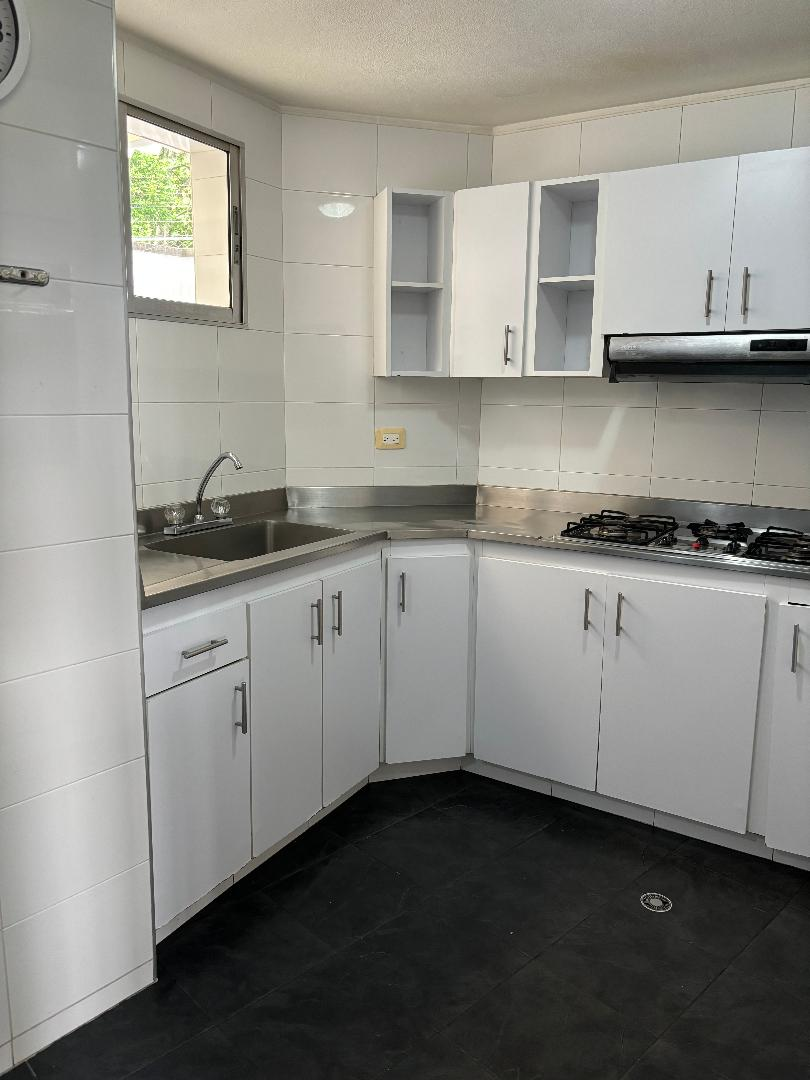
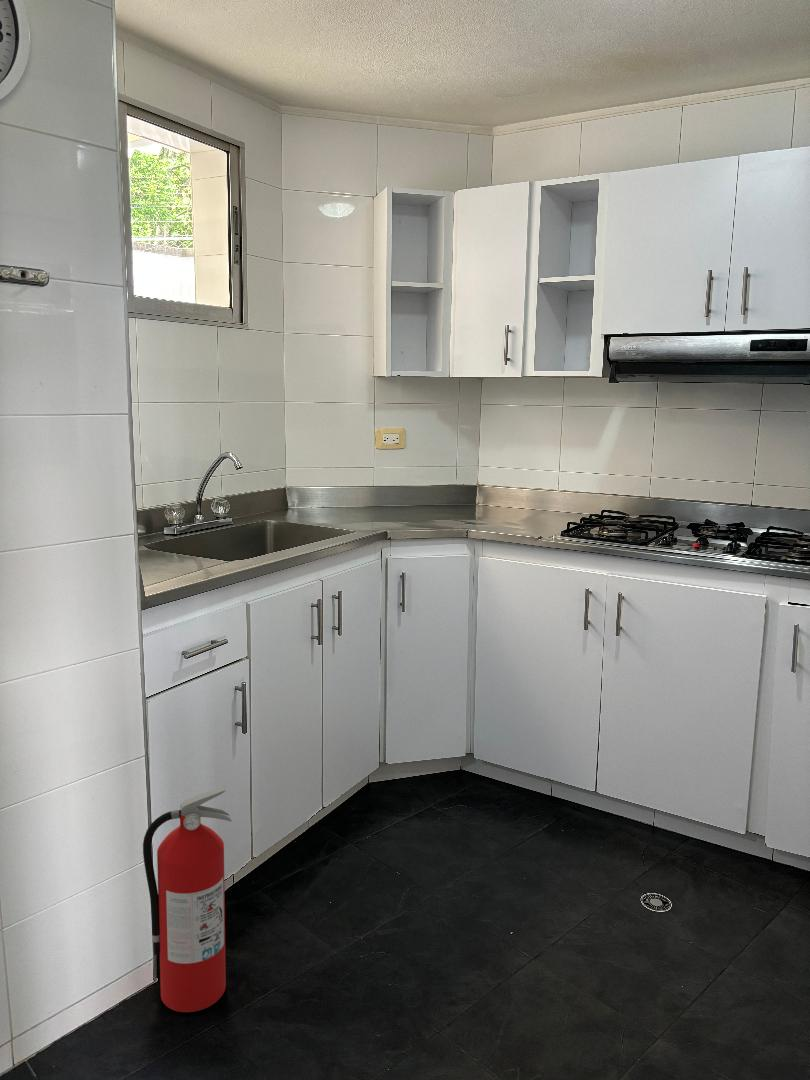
+ fire extinguisher (188, 894)
